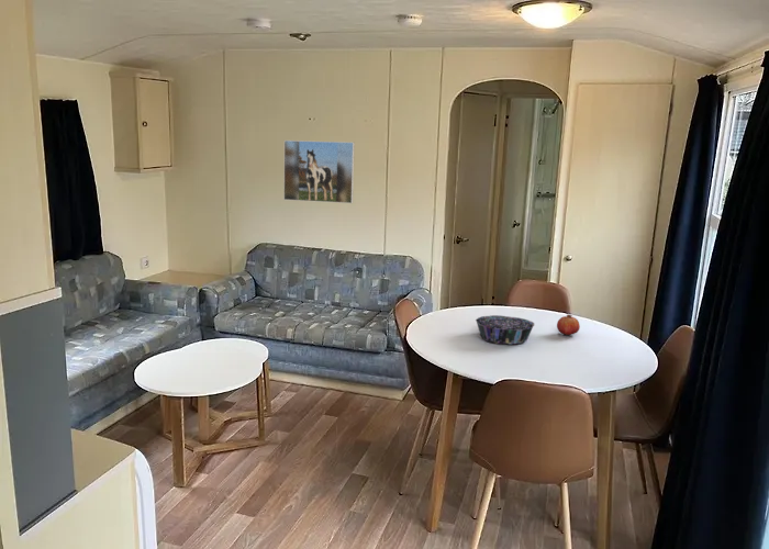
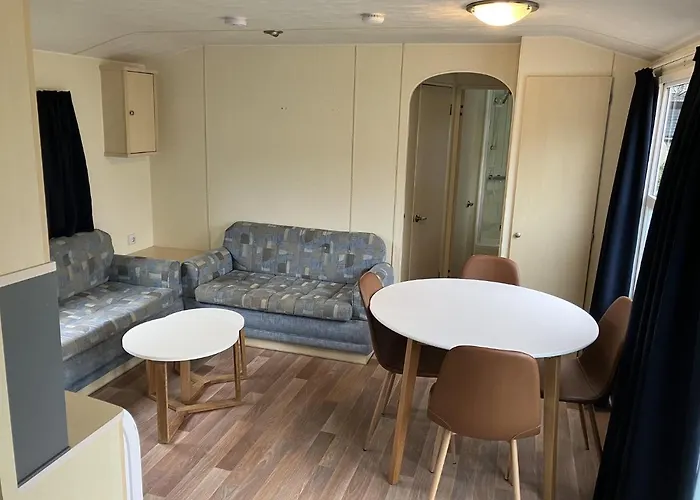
- decorative bowl (504, 329)
- fruit (568, 324)
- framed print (317, 171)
